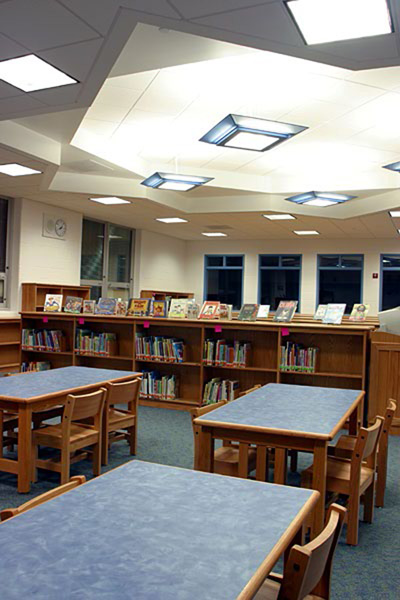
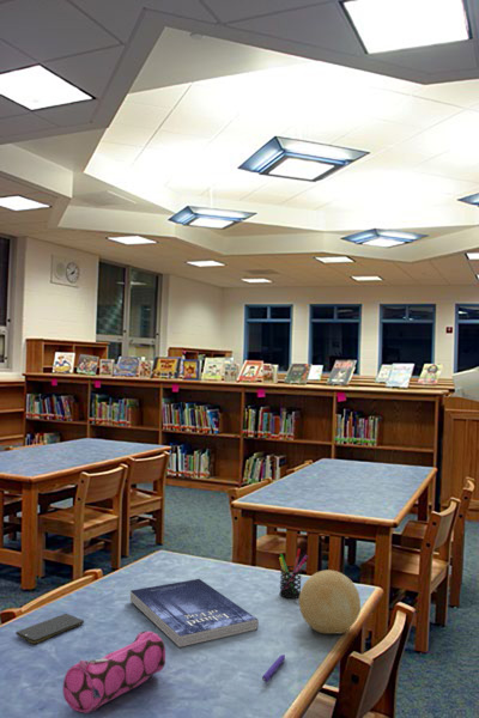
+ pencil case (119, 667)
+ book (190, 608)
+ smartphone (50, 627)
+ decorative ball (329, 600)
+ pen holder (290, 571)
+ pen (274, 667)
